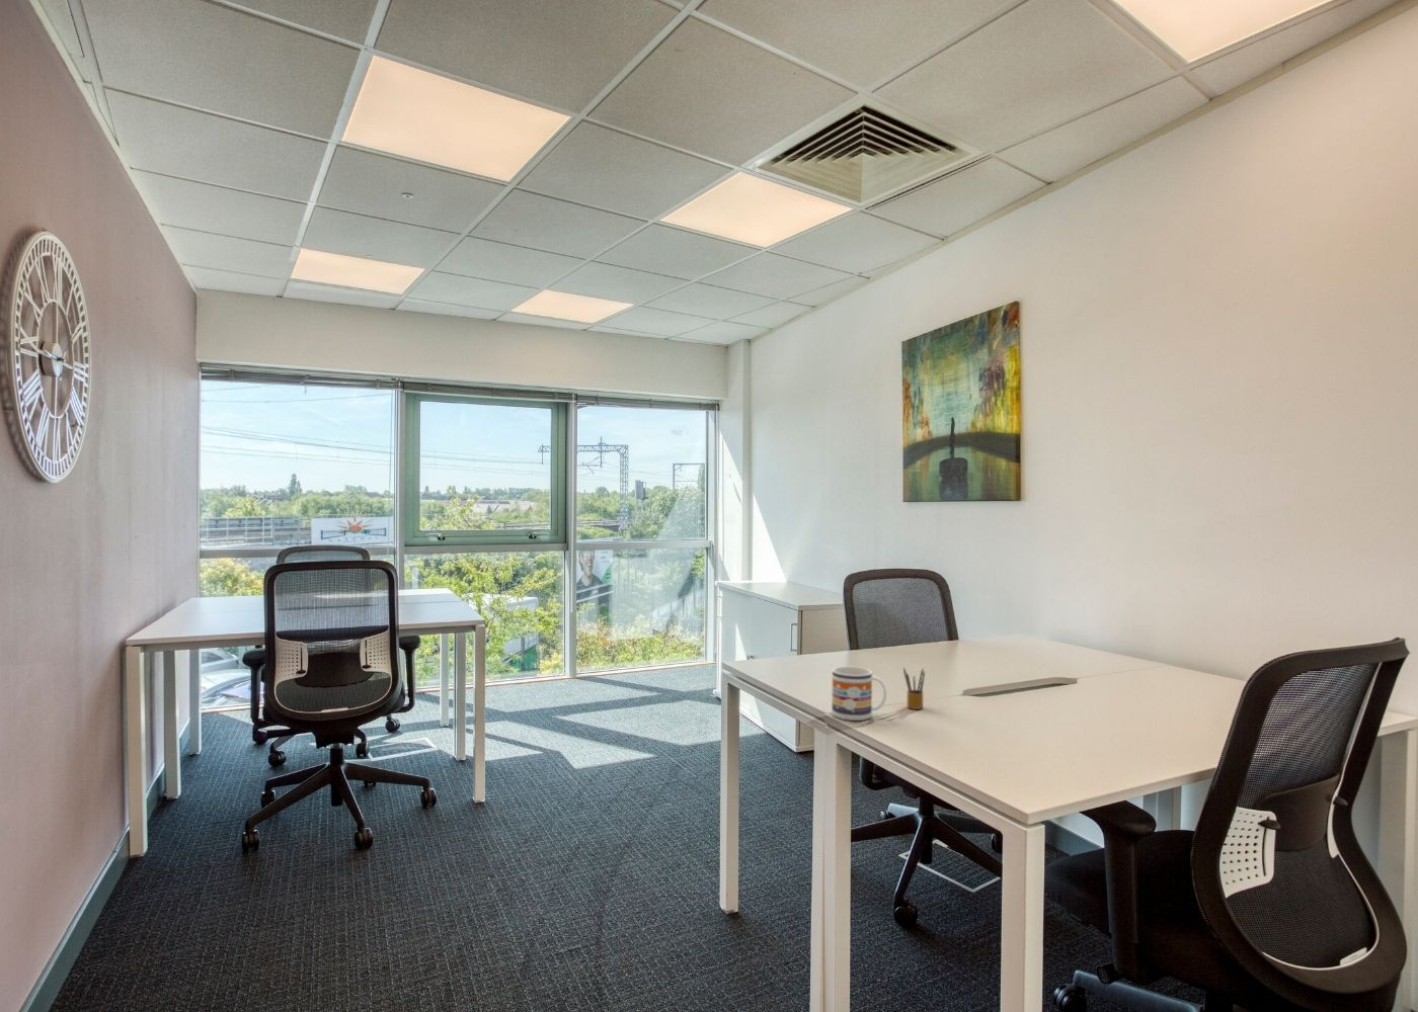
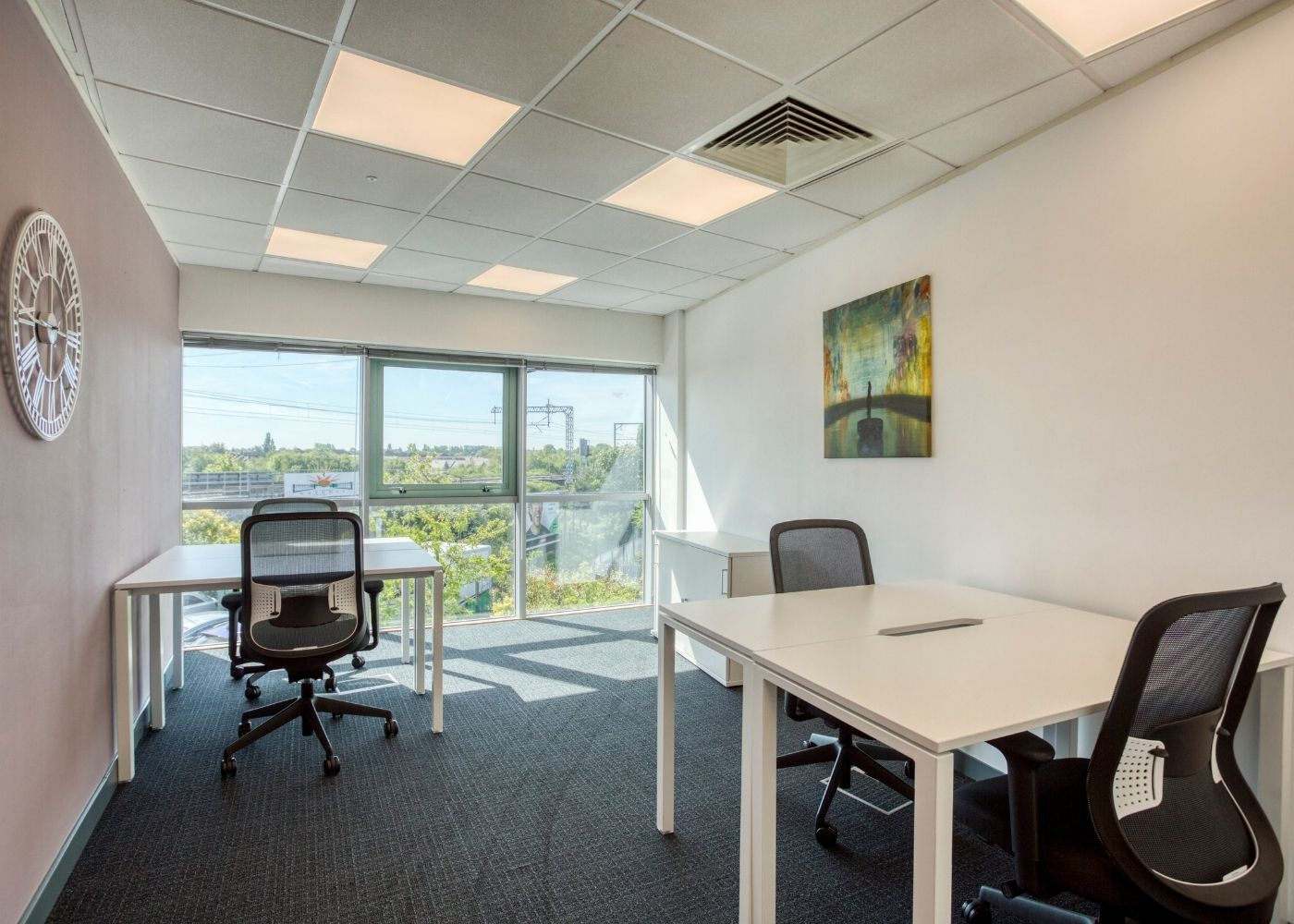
- mug (856, 693)
- pencil box (915, 687)
